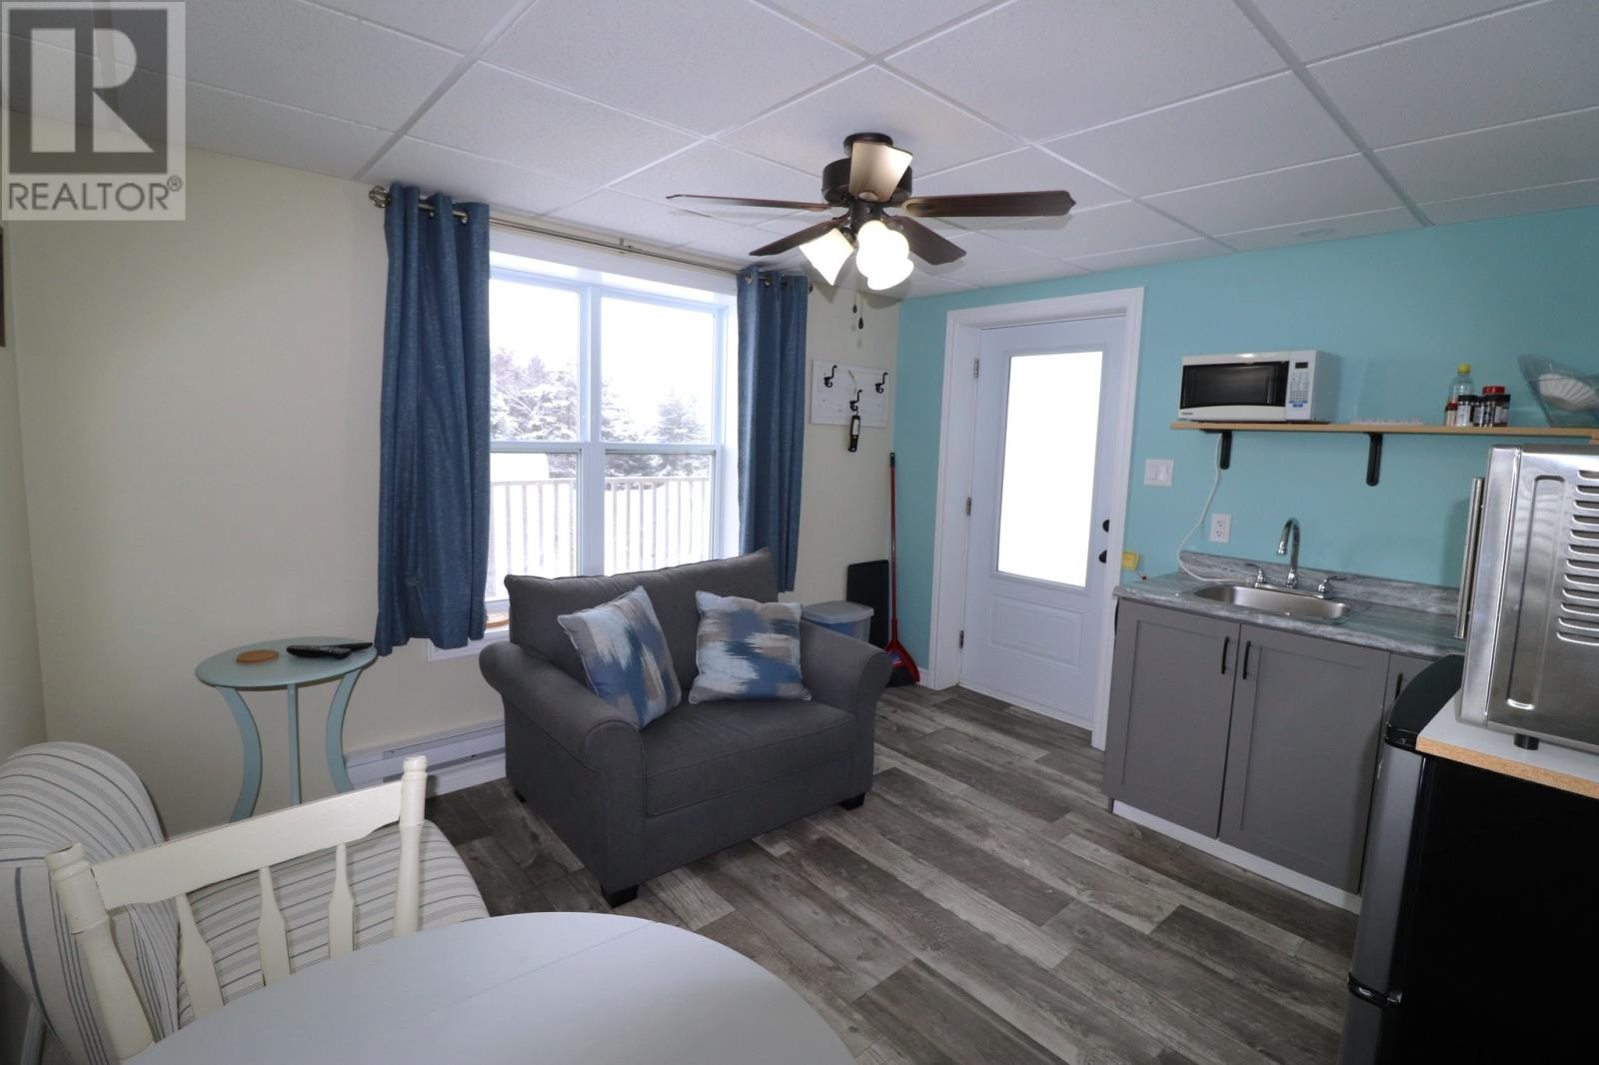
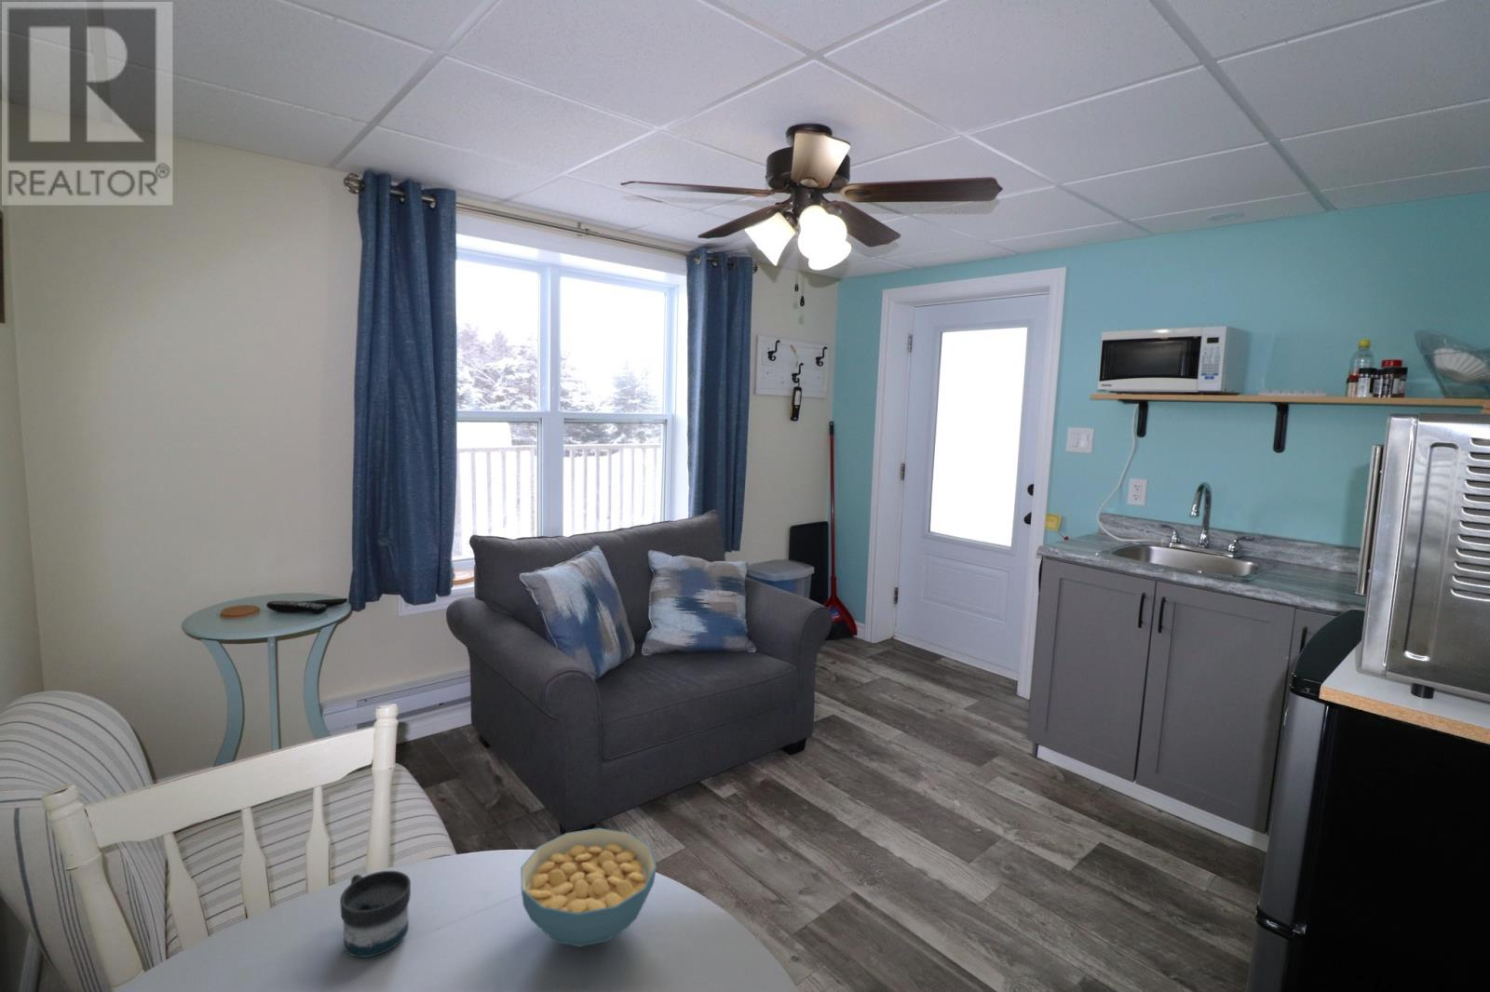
+ mug (370, 913)
+ cereal bowl (588, 897)
